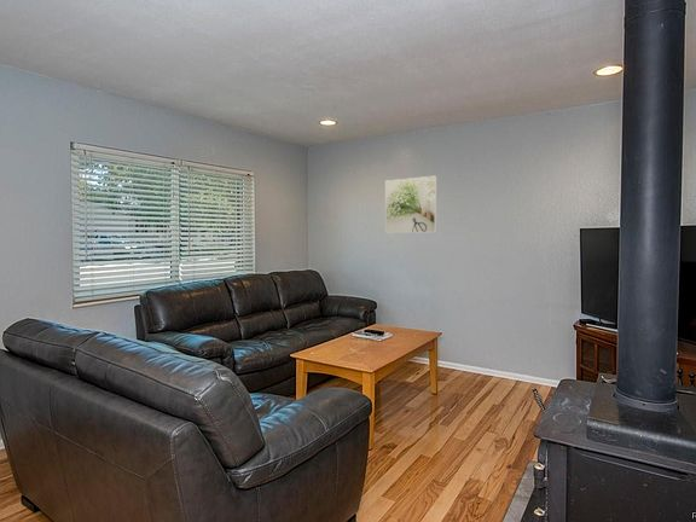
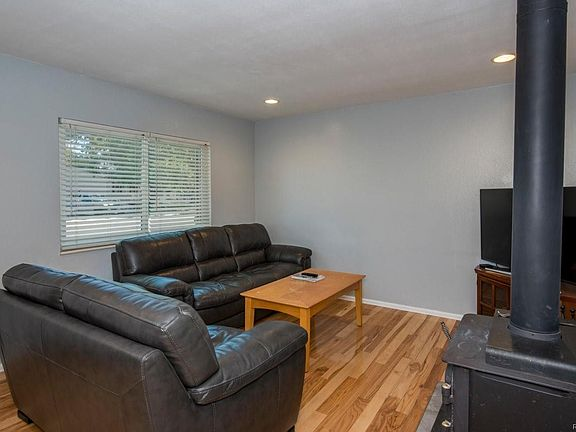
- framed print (410, 205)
